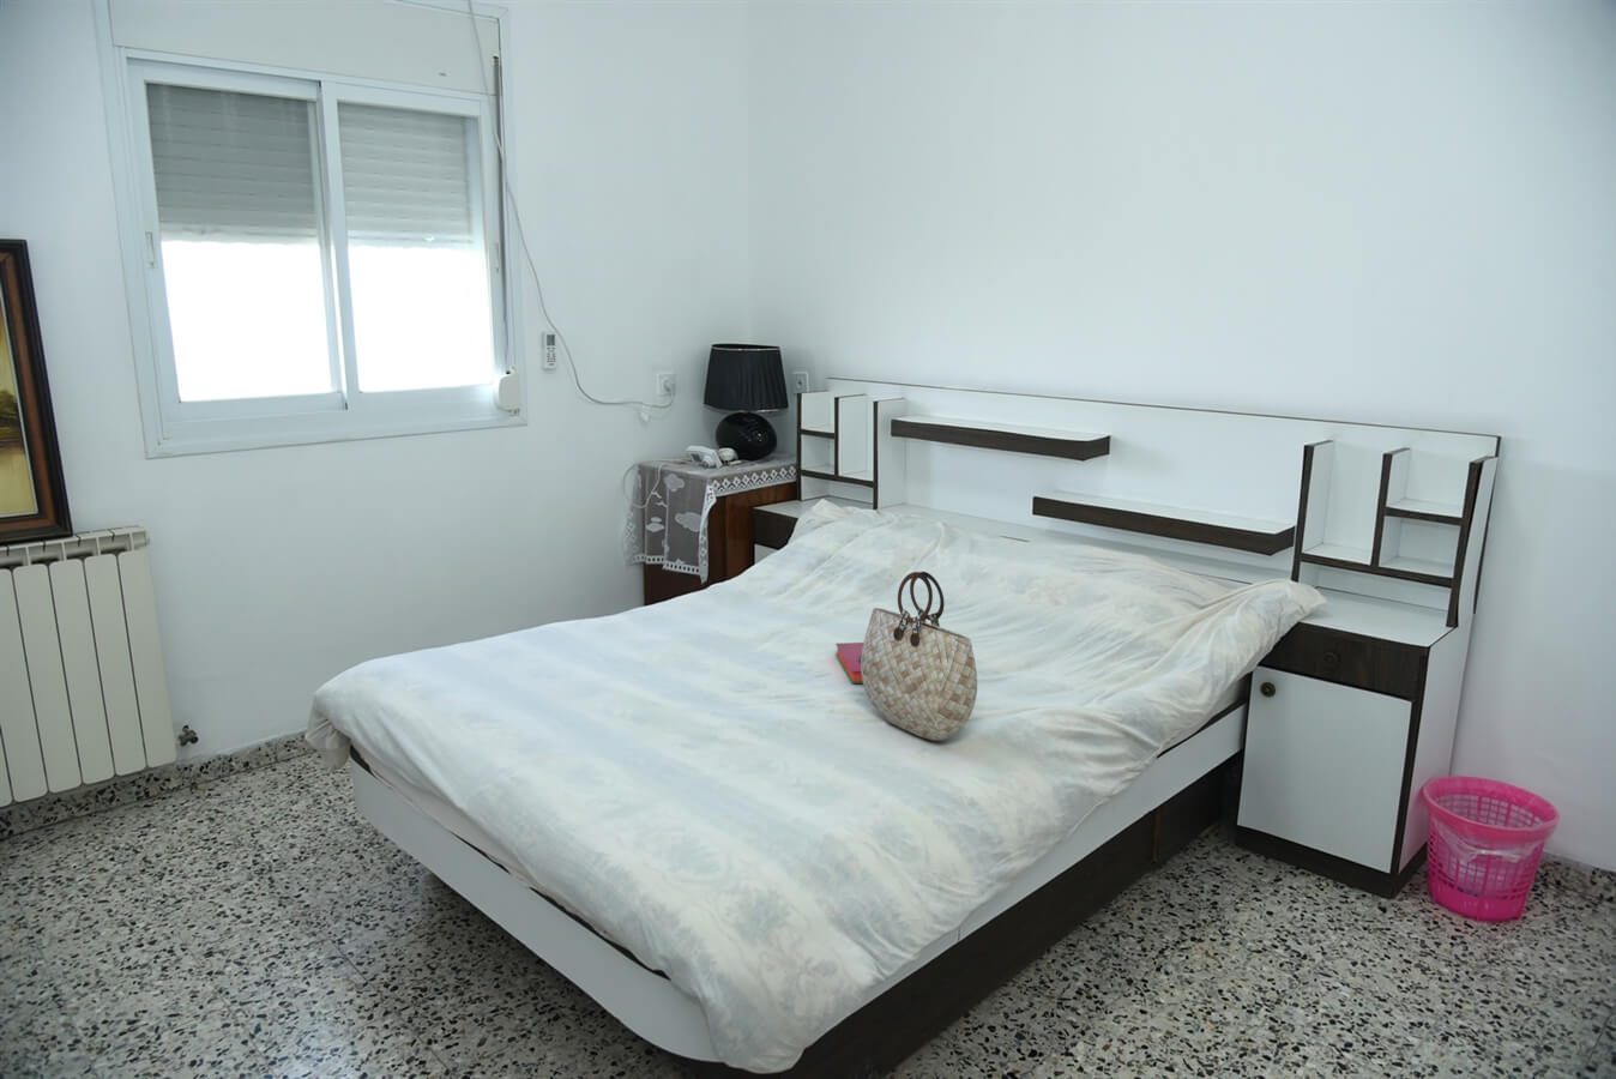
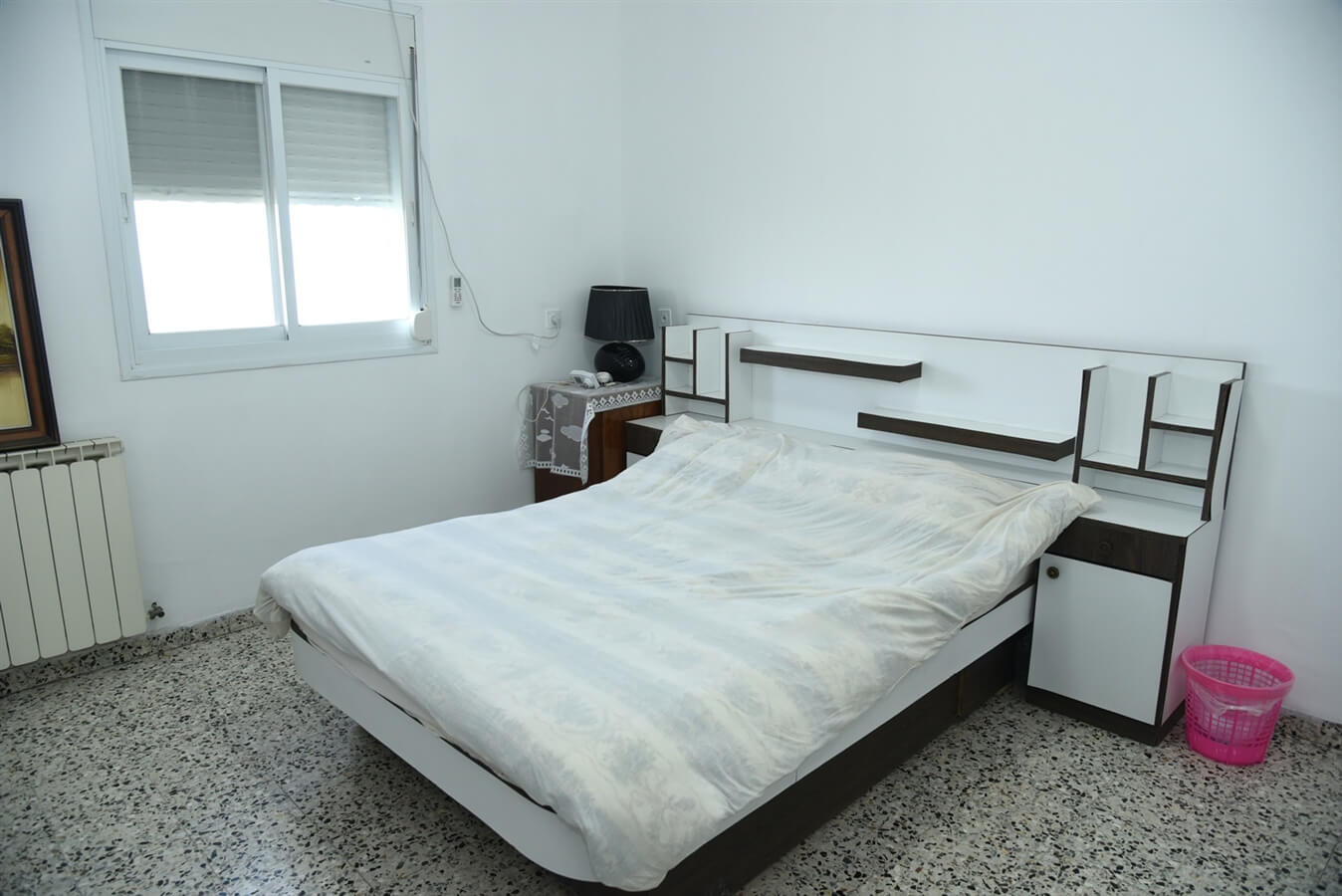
- handbag (918, 653)
- hardback book (861, 656)
